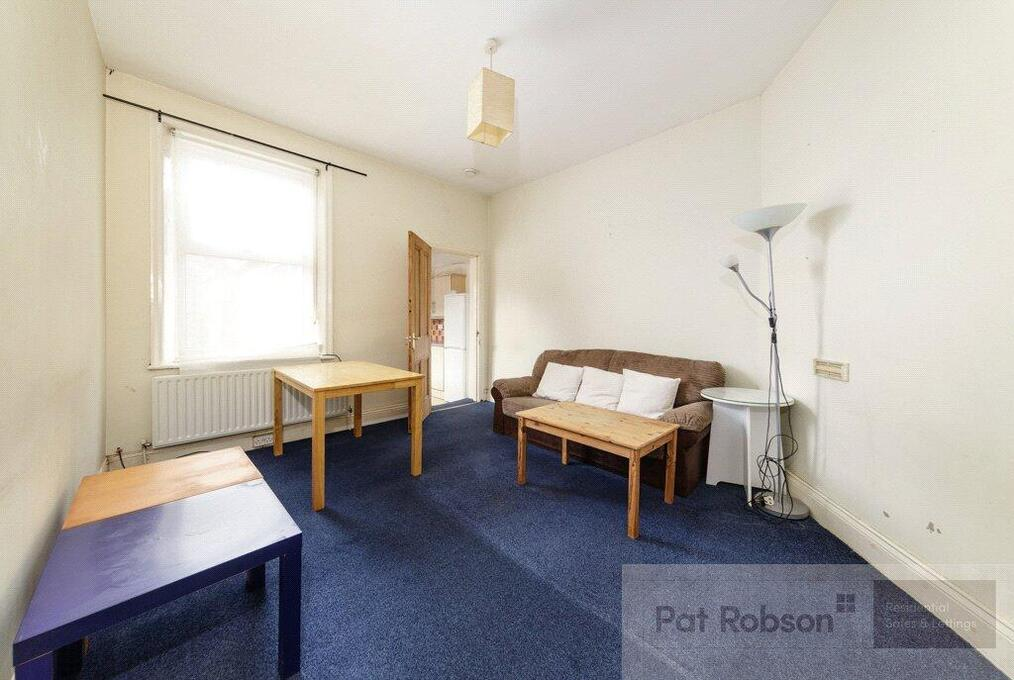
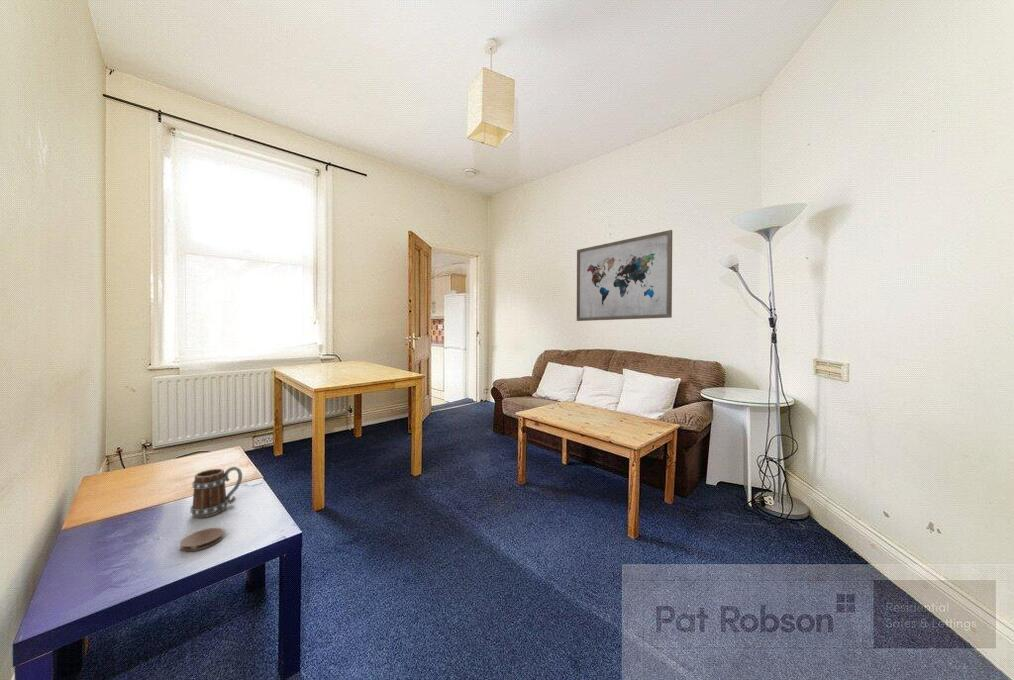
+ mug (217, 489)
+ coaster (202, 539)
+ wall art (619, 280)
